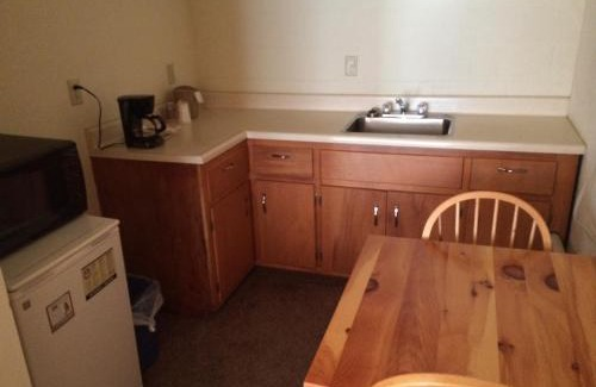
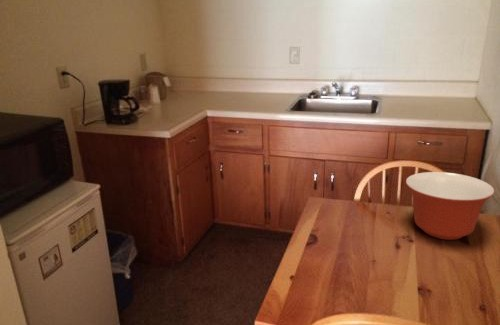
+ mixing bowl (445, 207)
